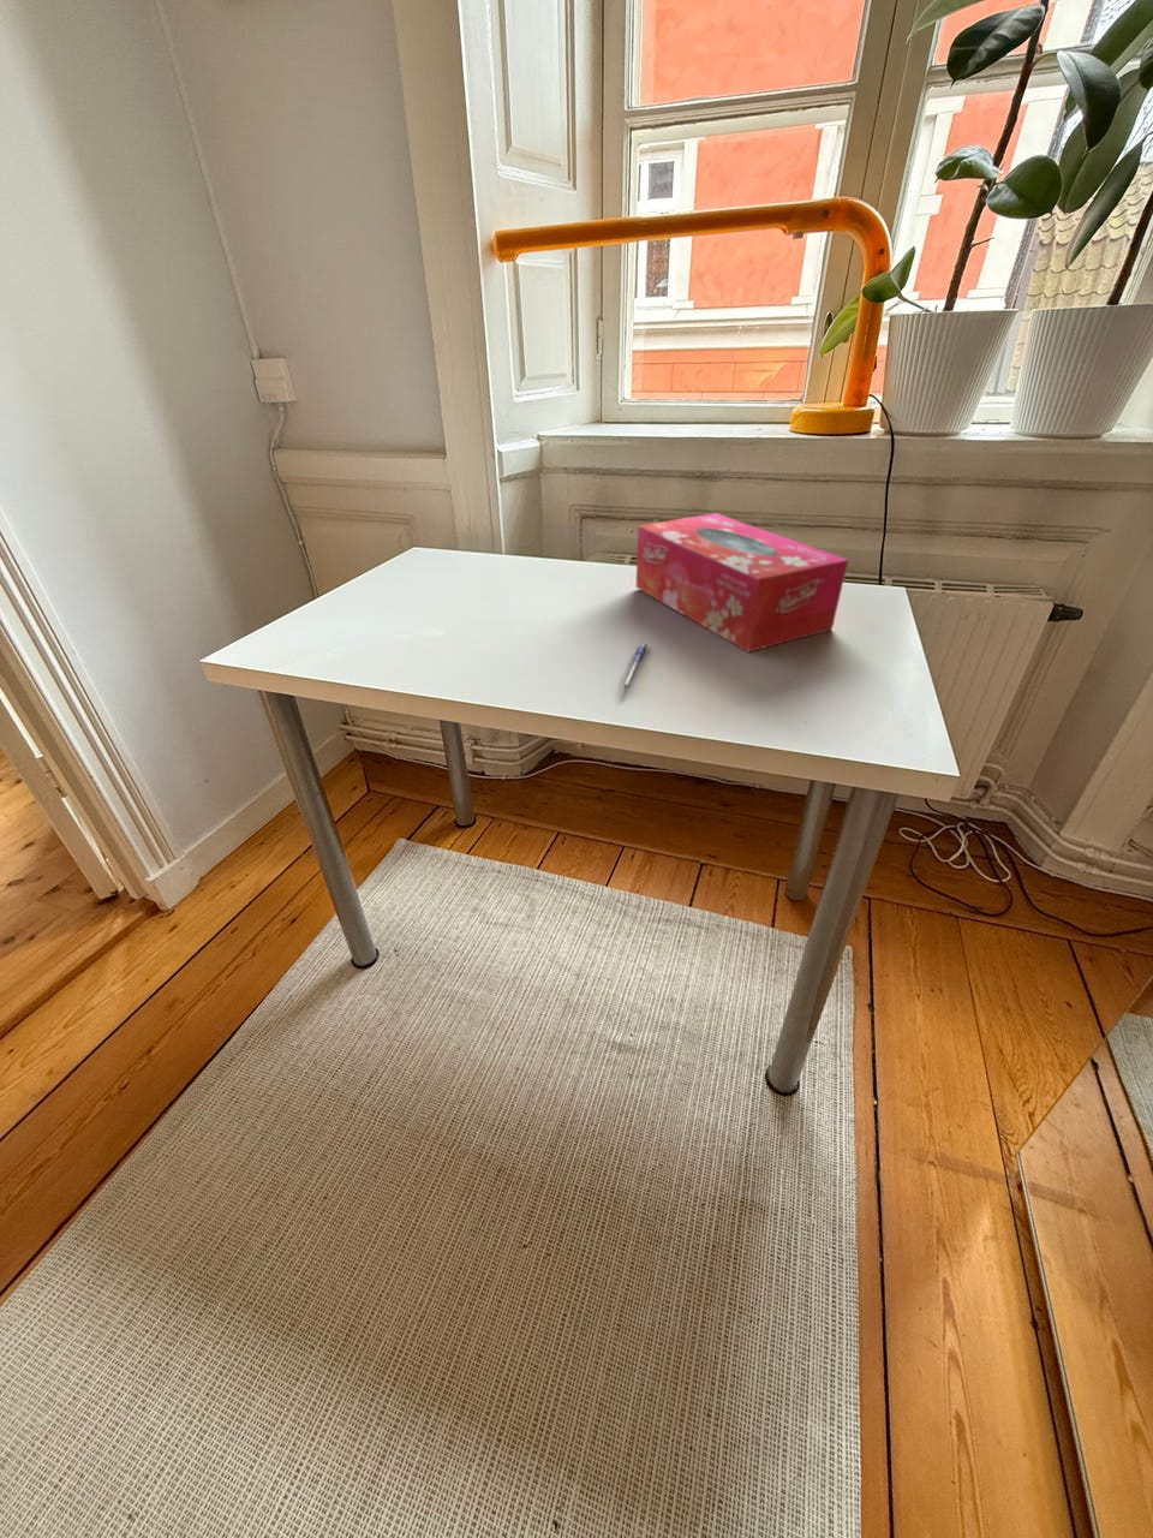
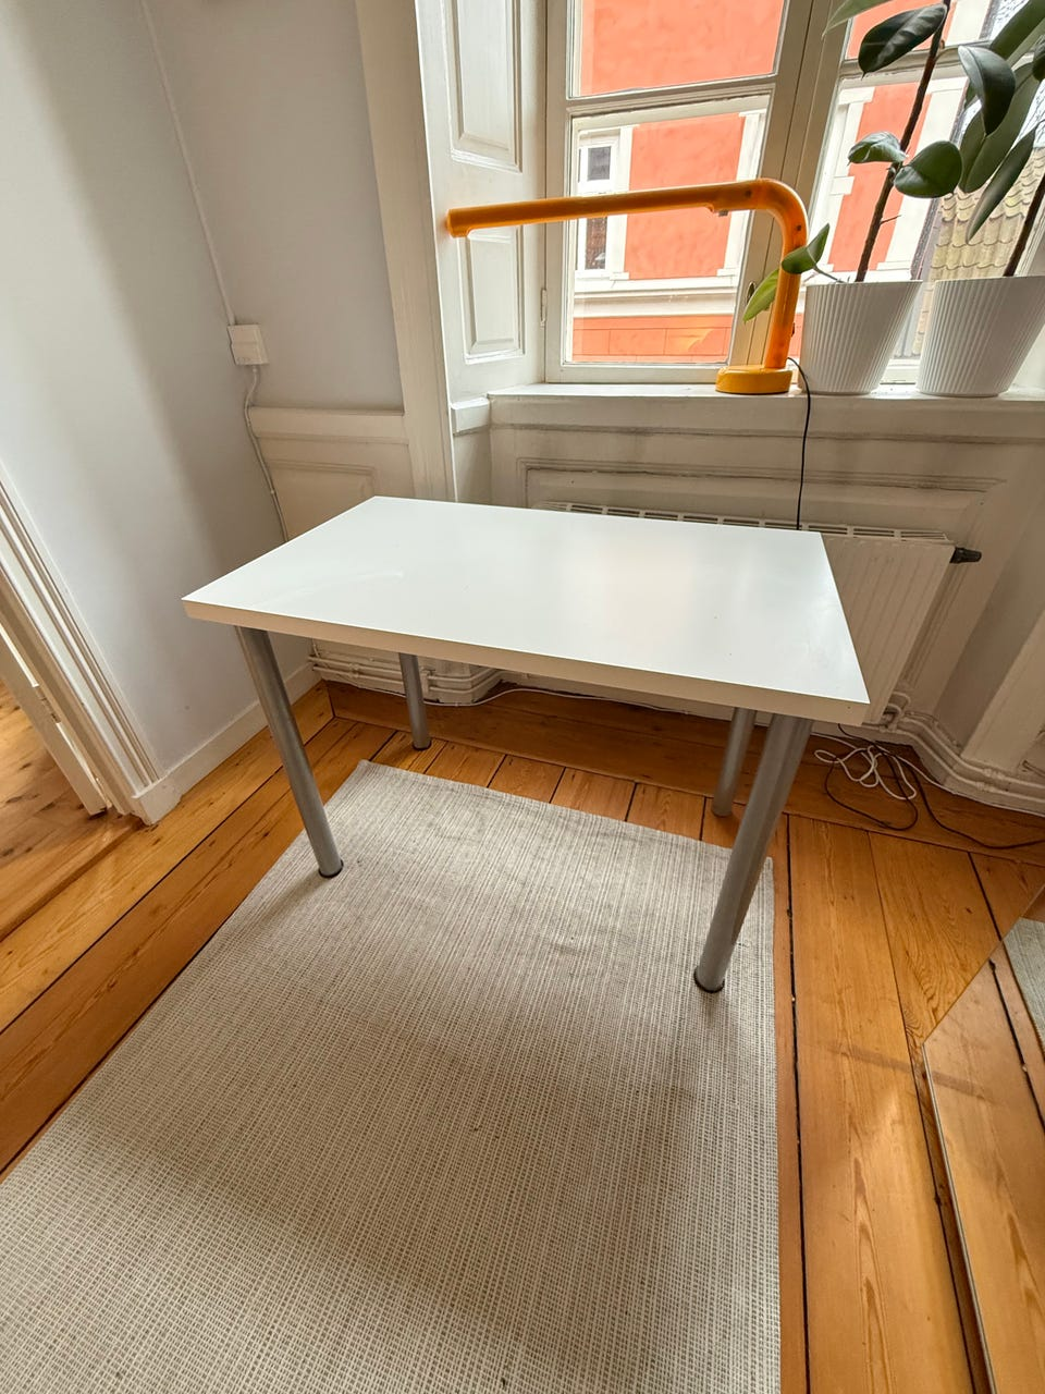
- tissue box (729, 574)
- pen (635, 664)
